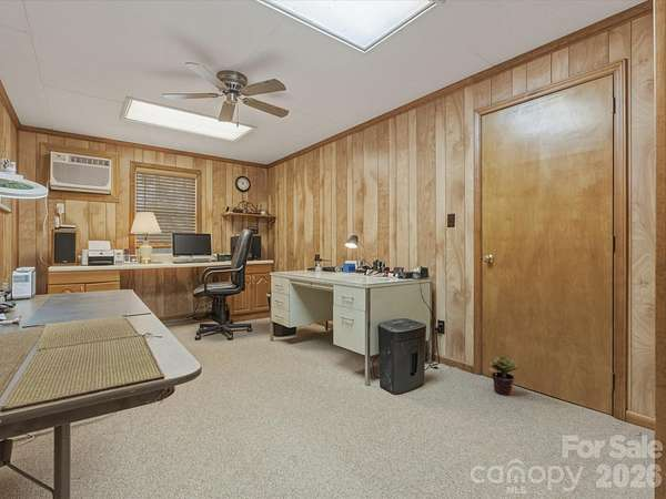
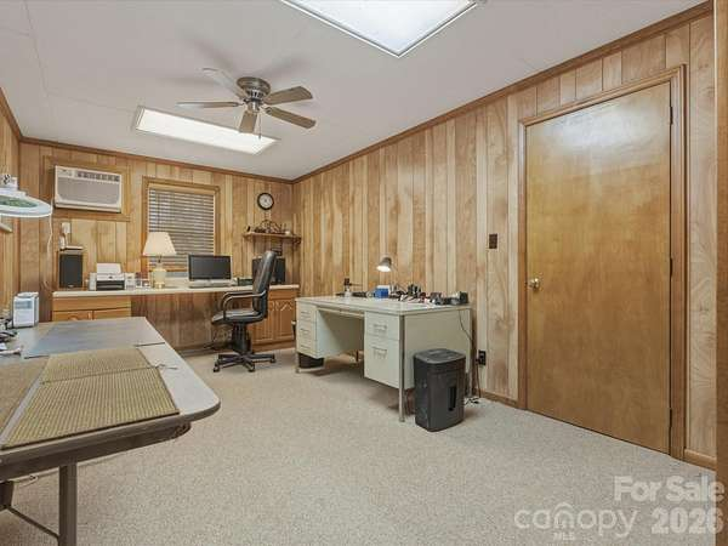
- potted plant (503, 373)
